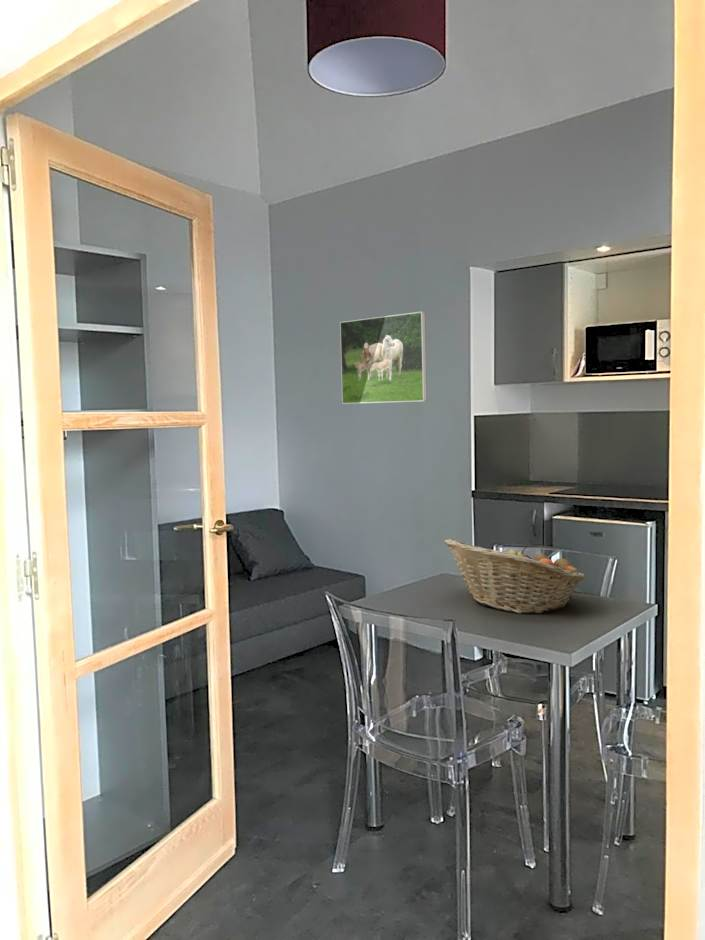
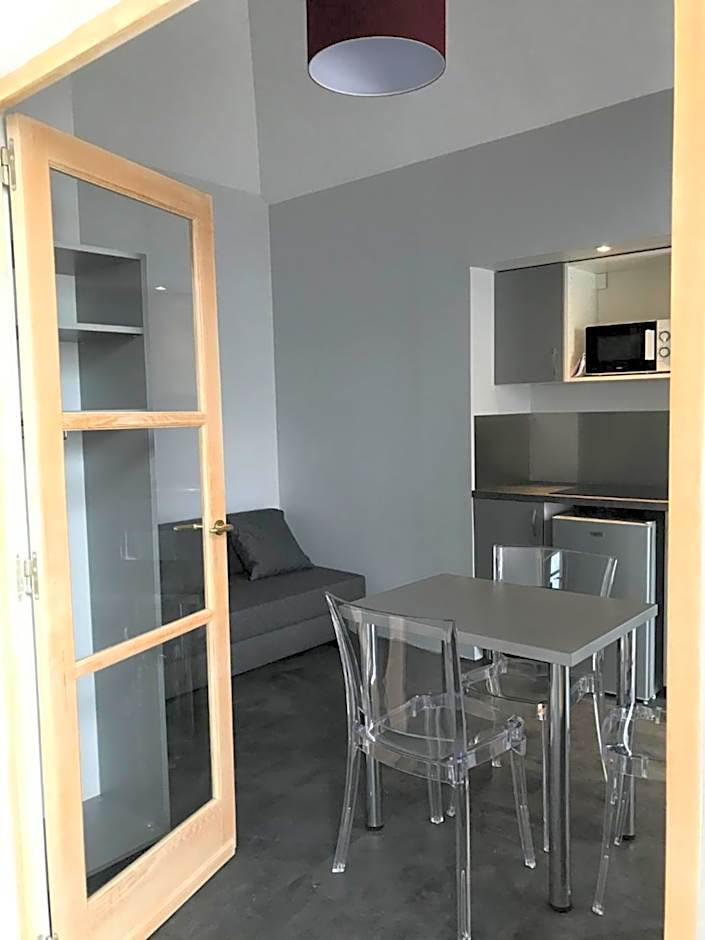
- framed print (381, 360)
- fruit basket (512, 570)
